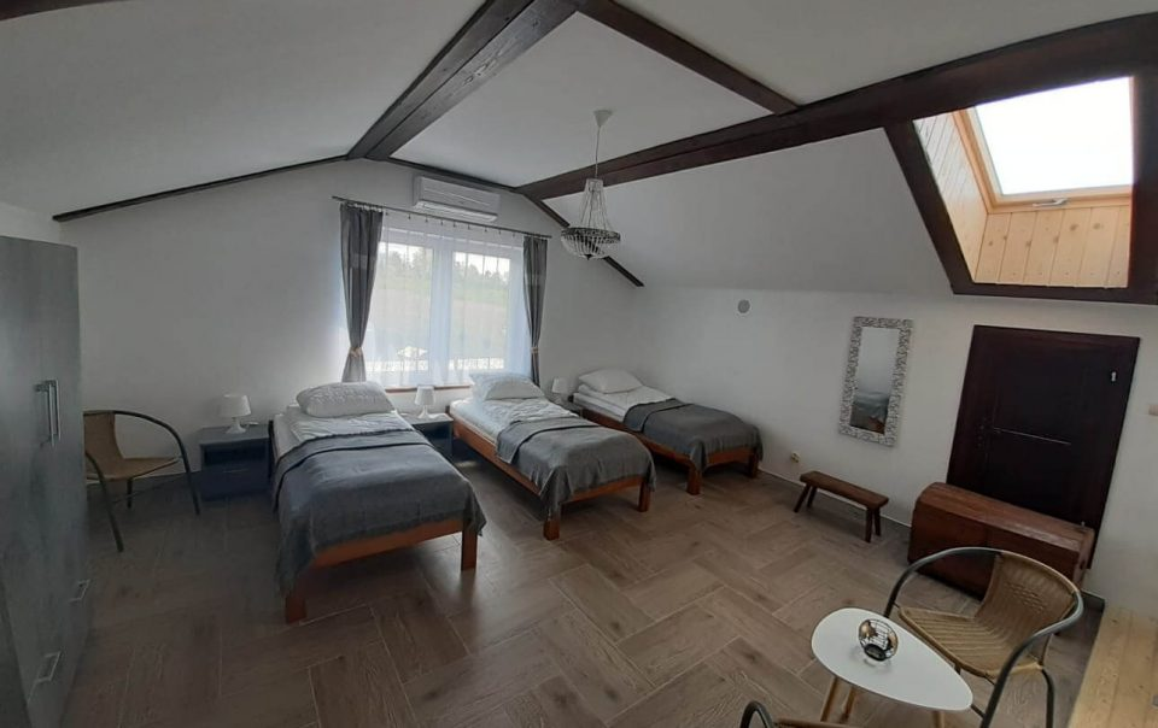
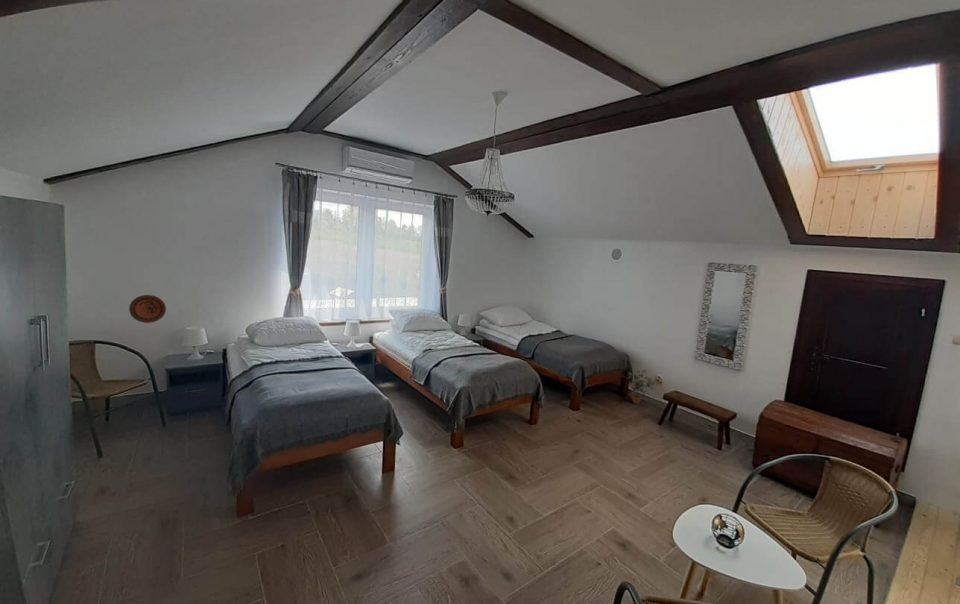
+ potted plant (638, 386)
+ decorative plate (147, 308)
